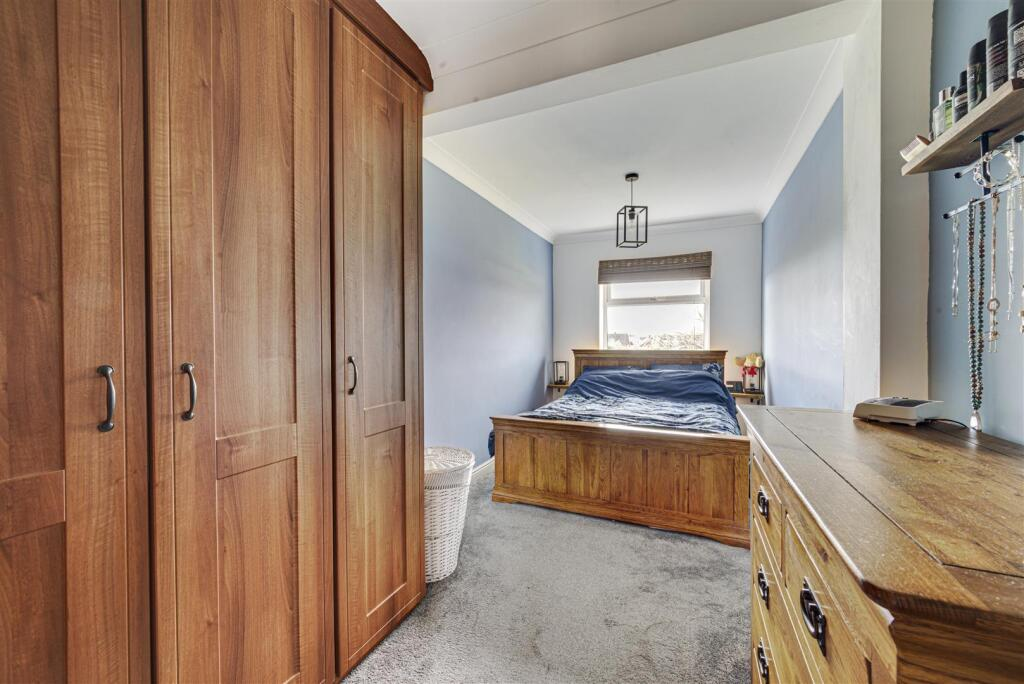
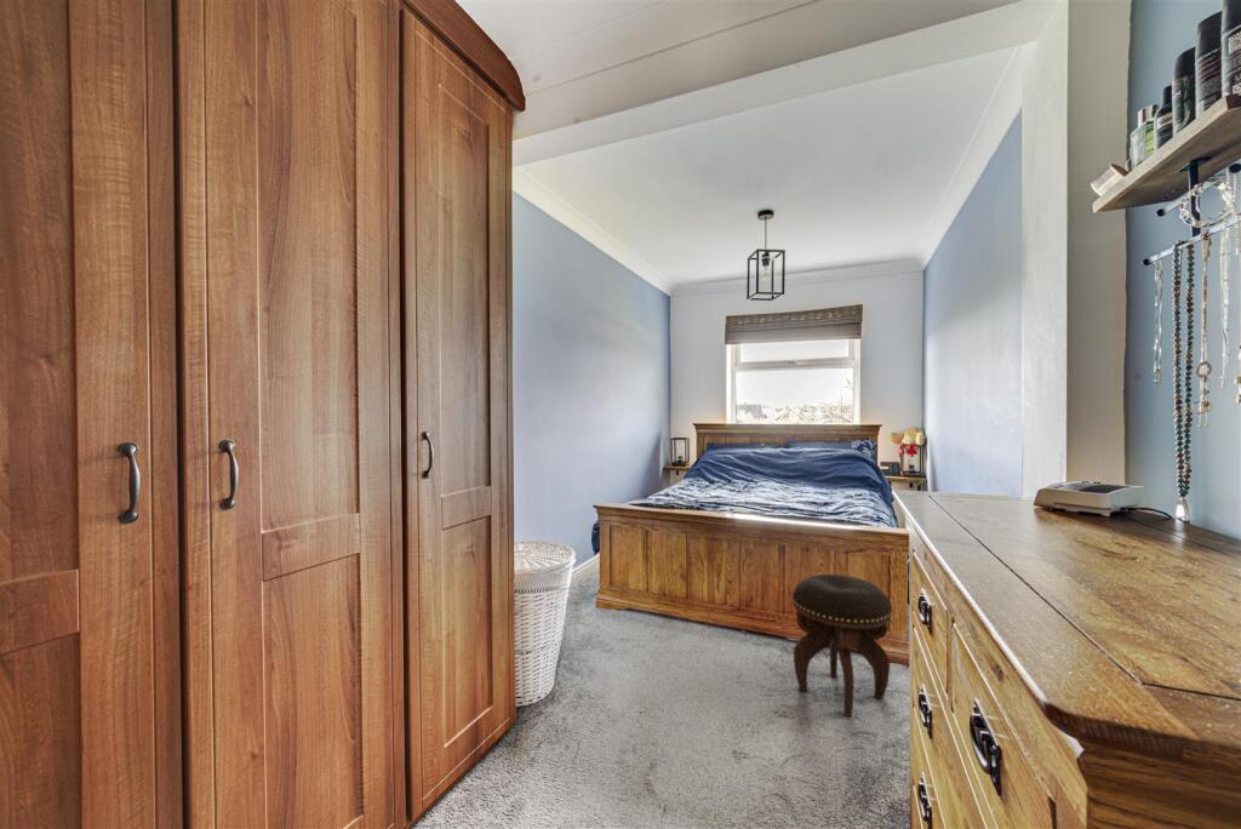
+ footstool (840, 638)
